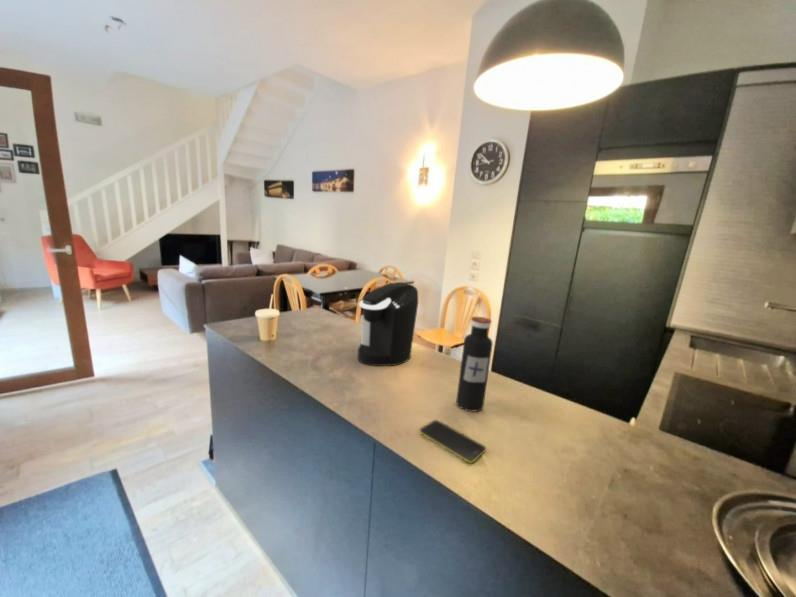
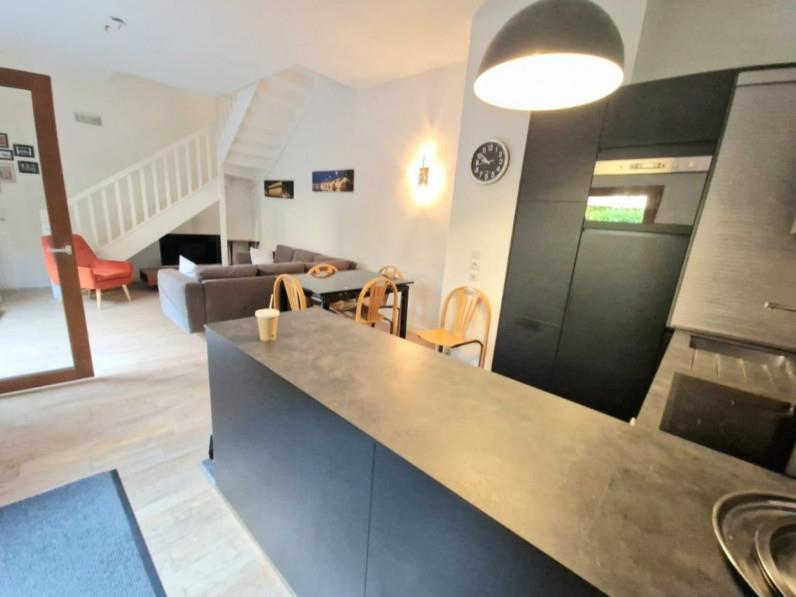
- coffee maker (385, 321)
- water bottle (475, 363)
- smartphone (451, 439)
